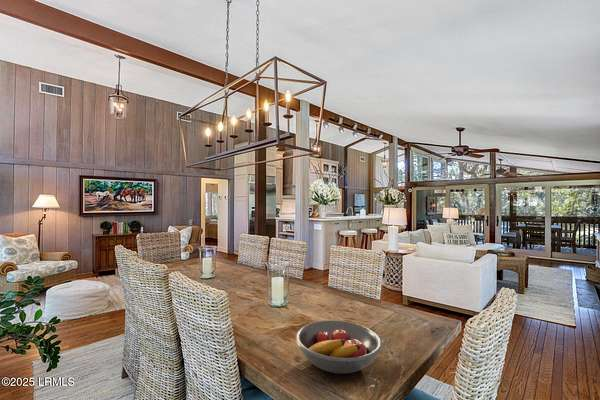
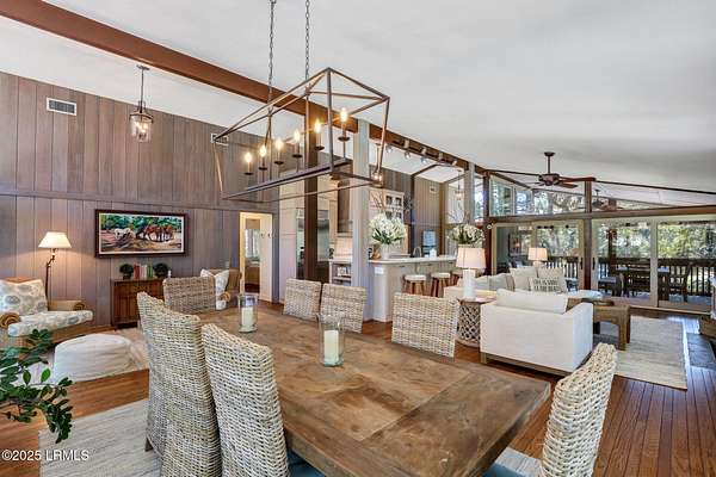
- fruit bowl (337, 346)
